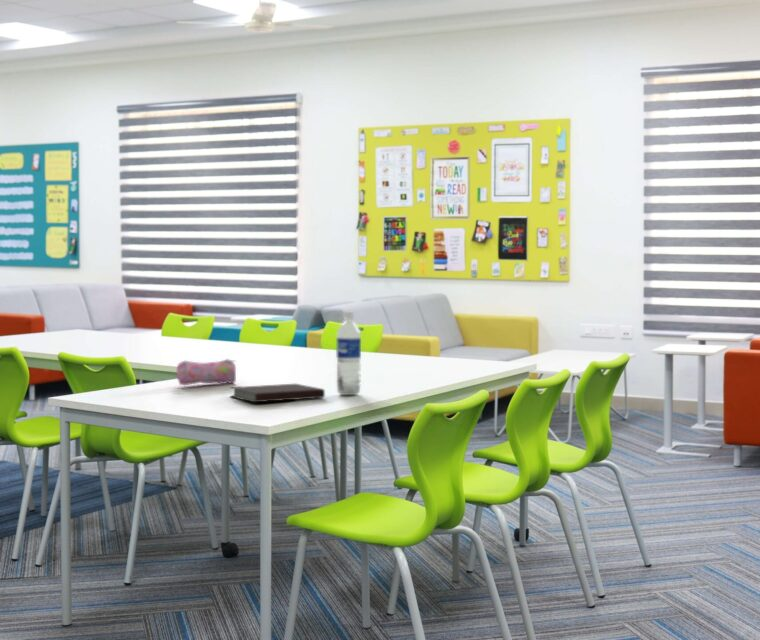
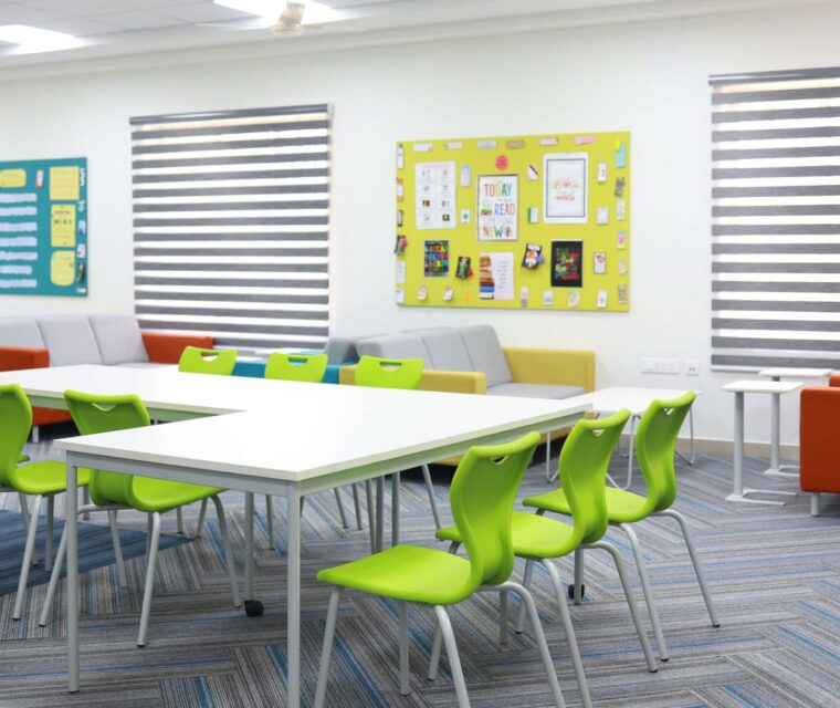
- water bottle (348, 353)
- notebook (276, 392)
- pencil case (207, 372)
